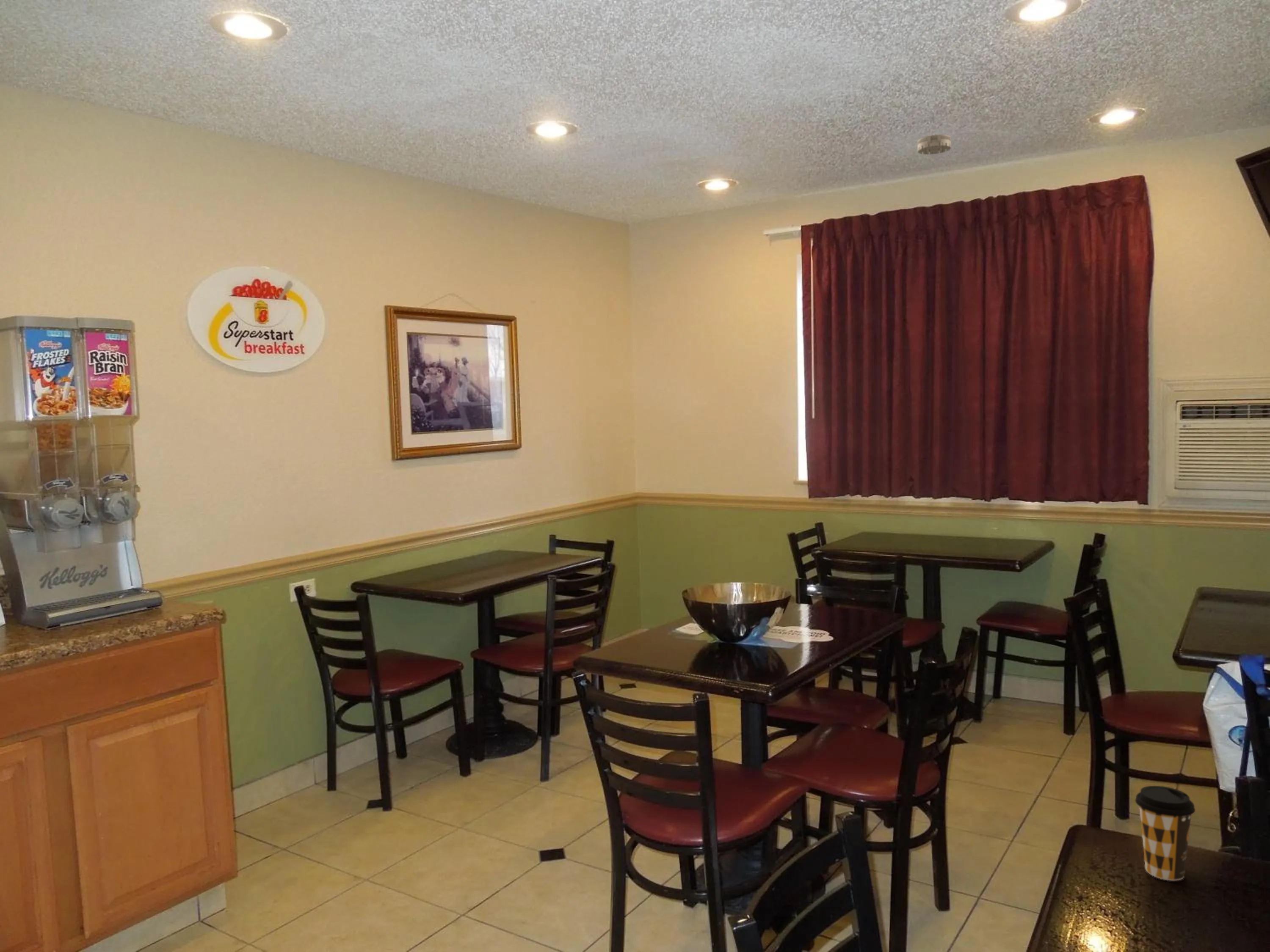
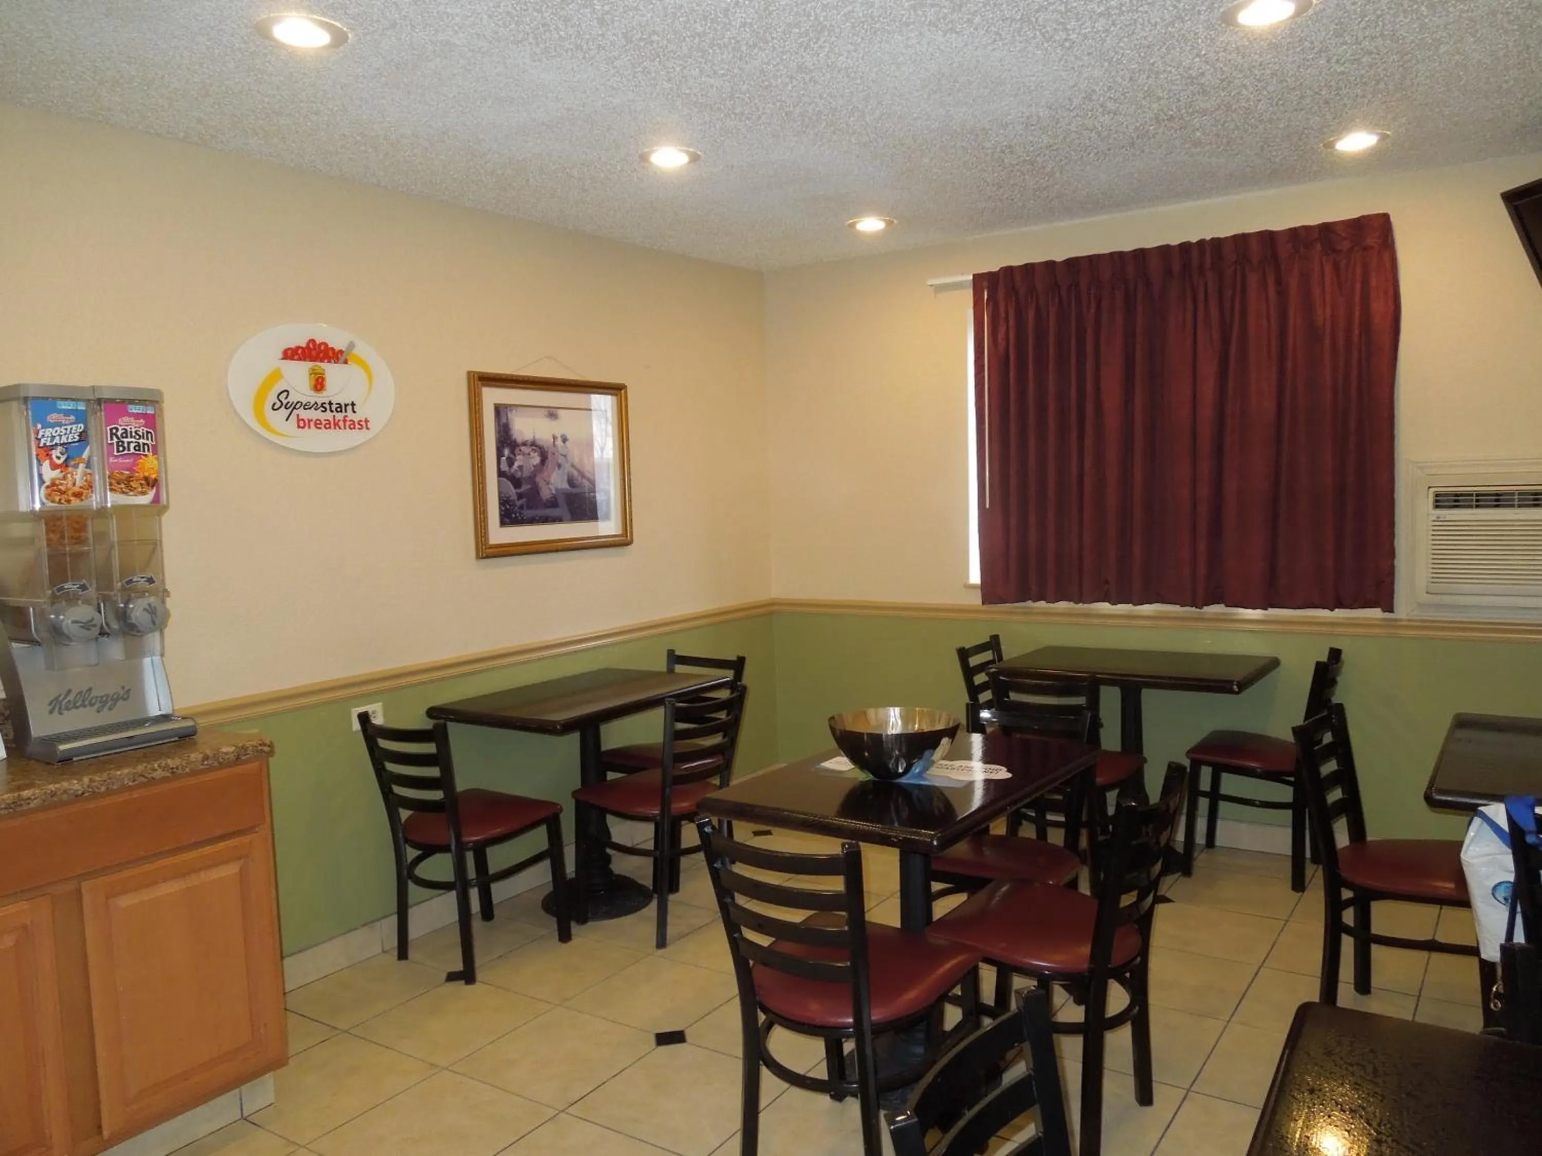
- smoke detector (934, 144)
- coffee cup (1165, 833)
